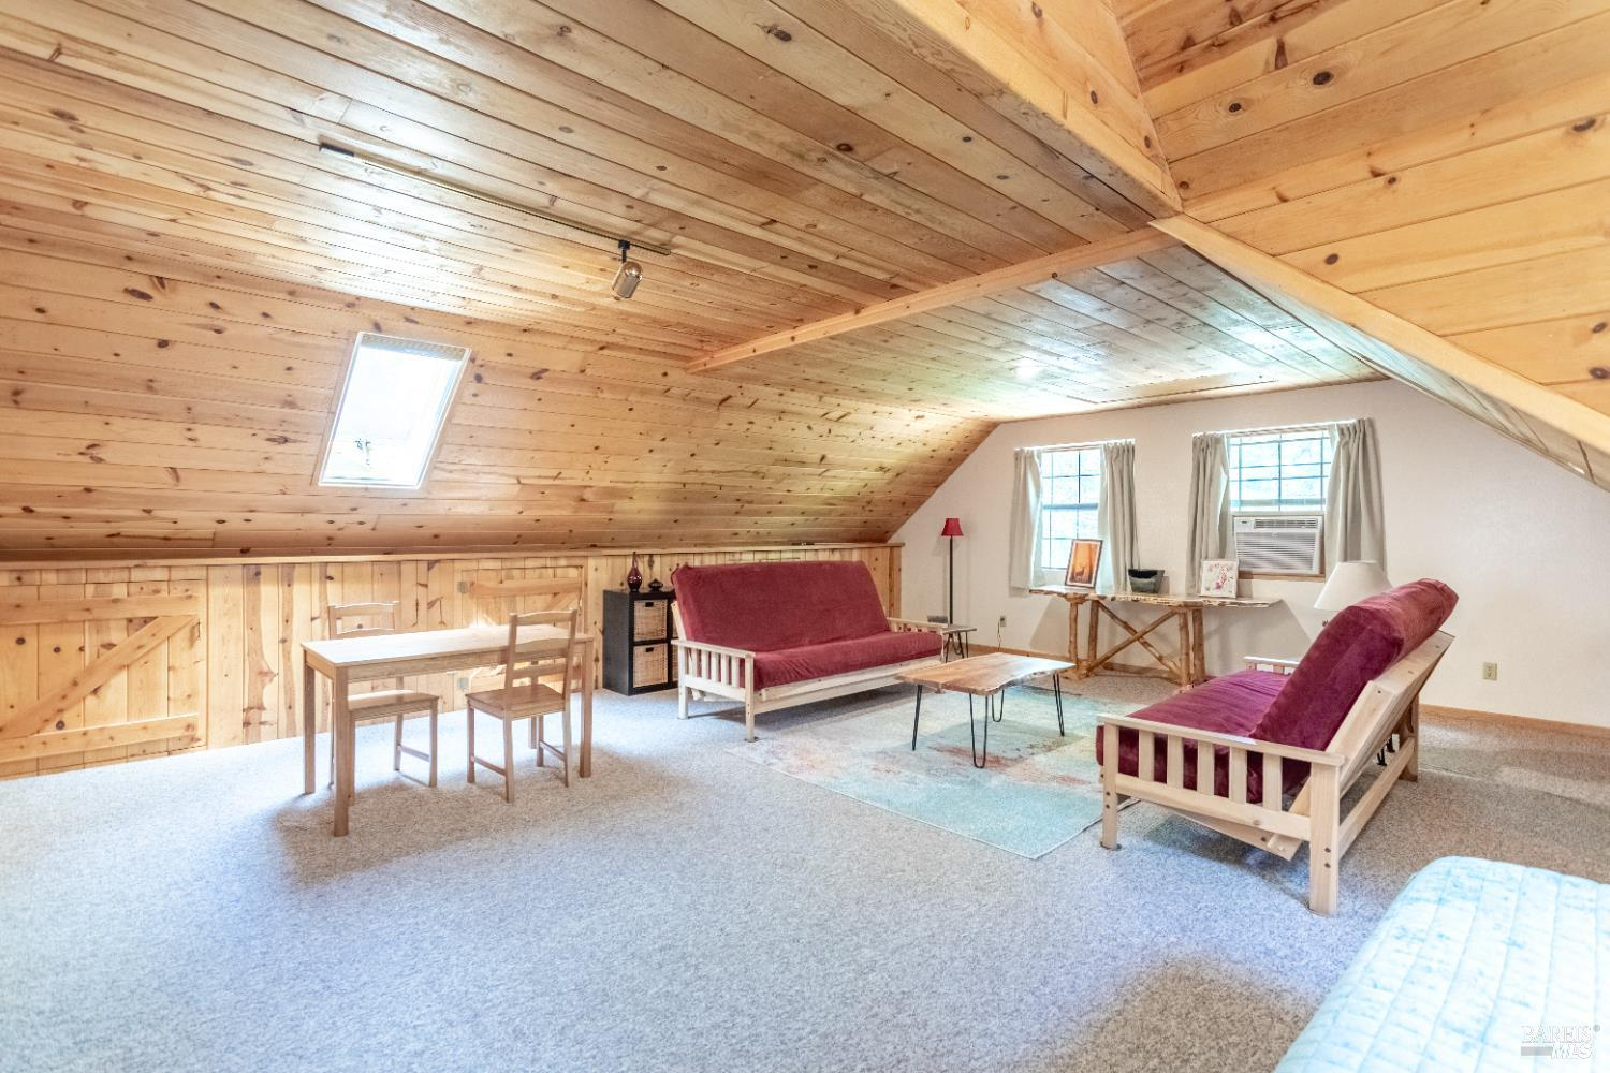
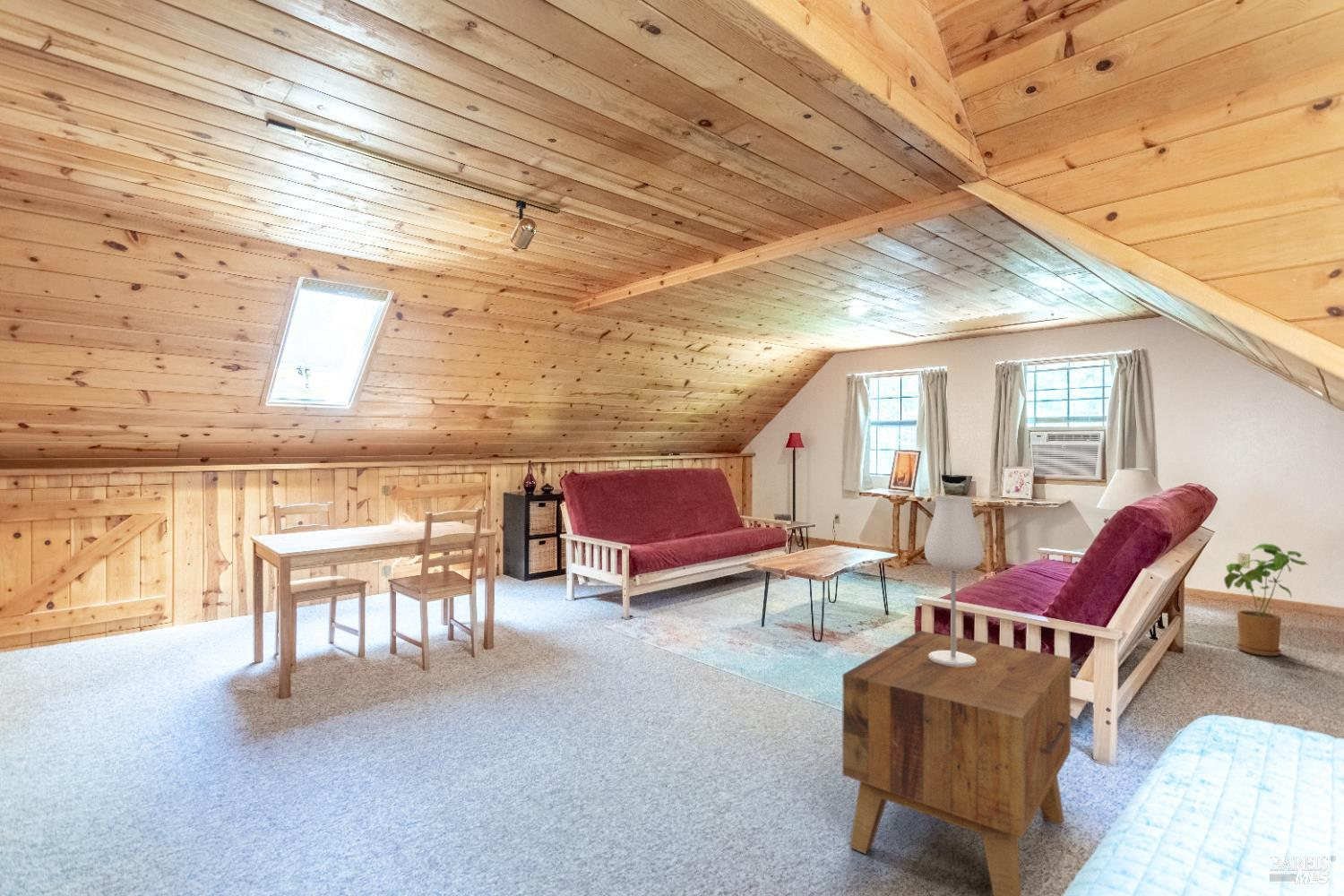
+ table lamp (953, 577)
+ house plant (1257, 598)
+ side table (965, 750)
